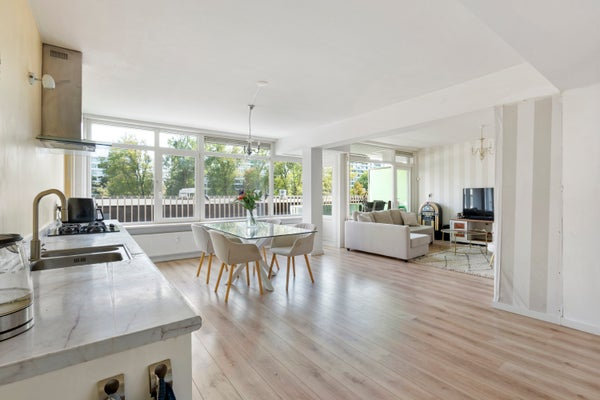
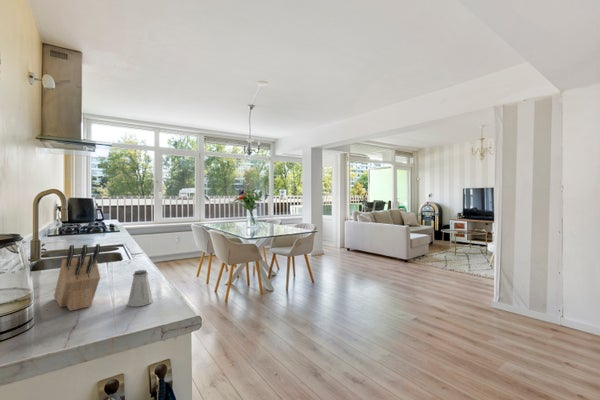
+ knife block (77, 272)
+ saltshaker (140, 286)
